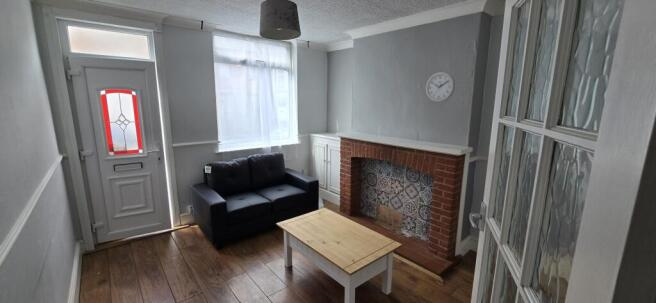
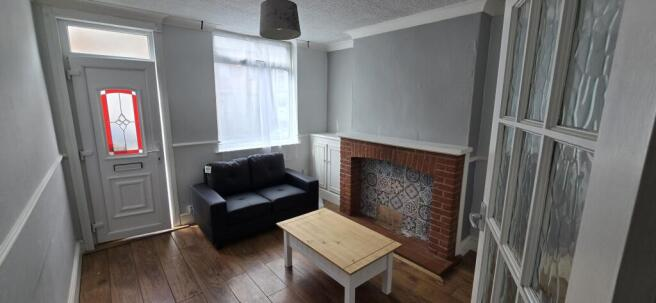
- wall clock (439, 87)
